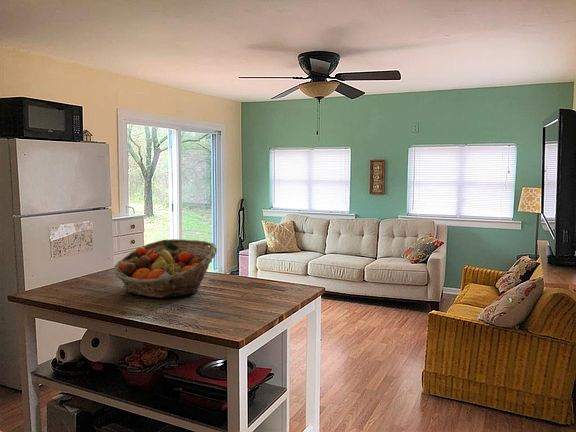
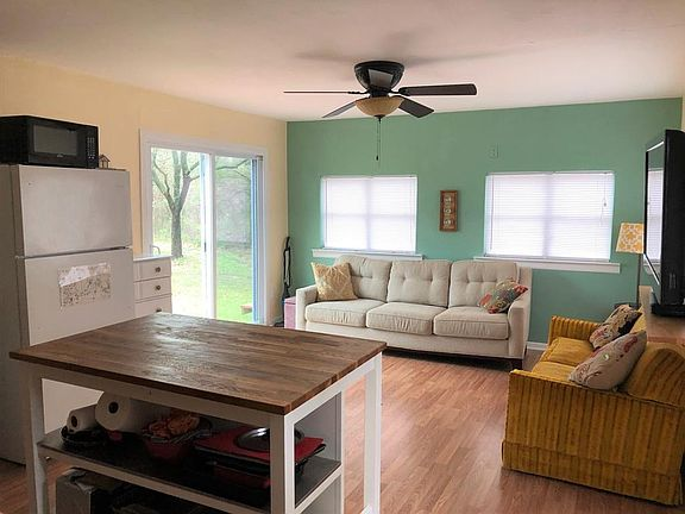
- fruit basket (166, 266)
